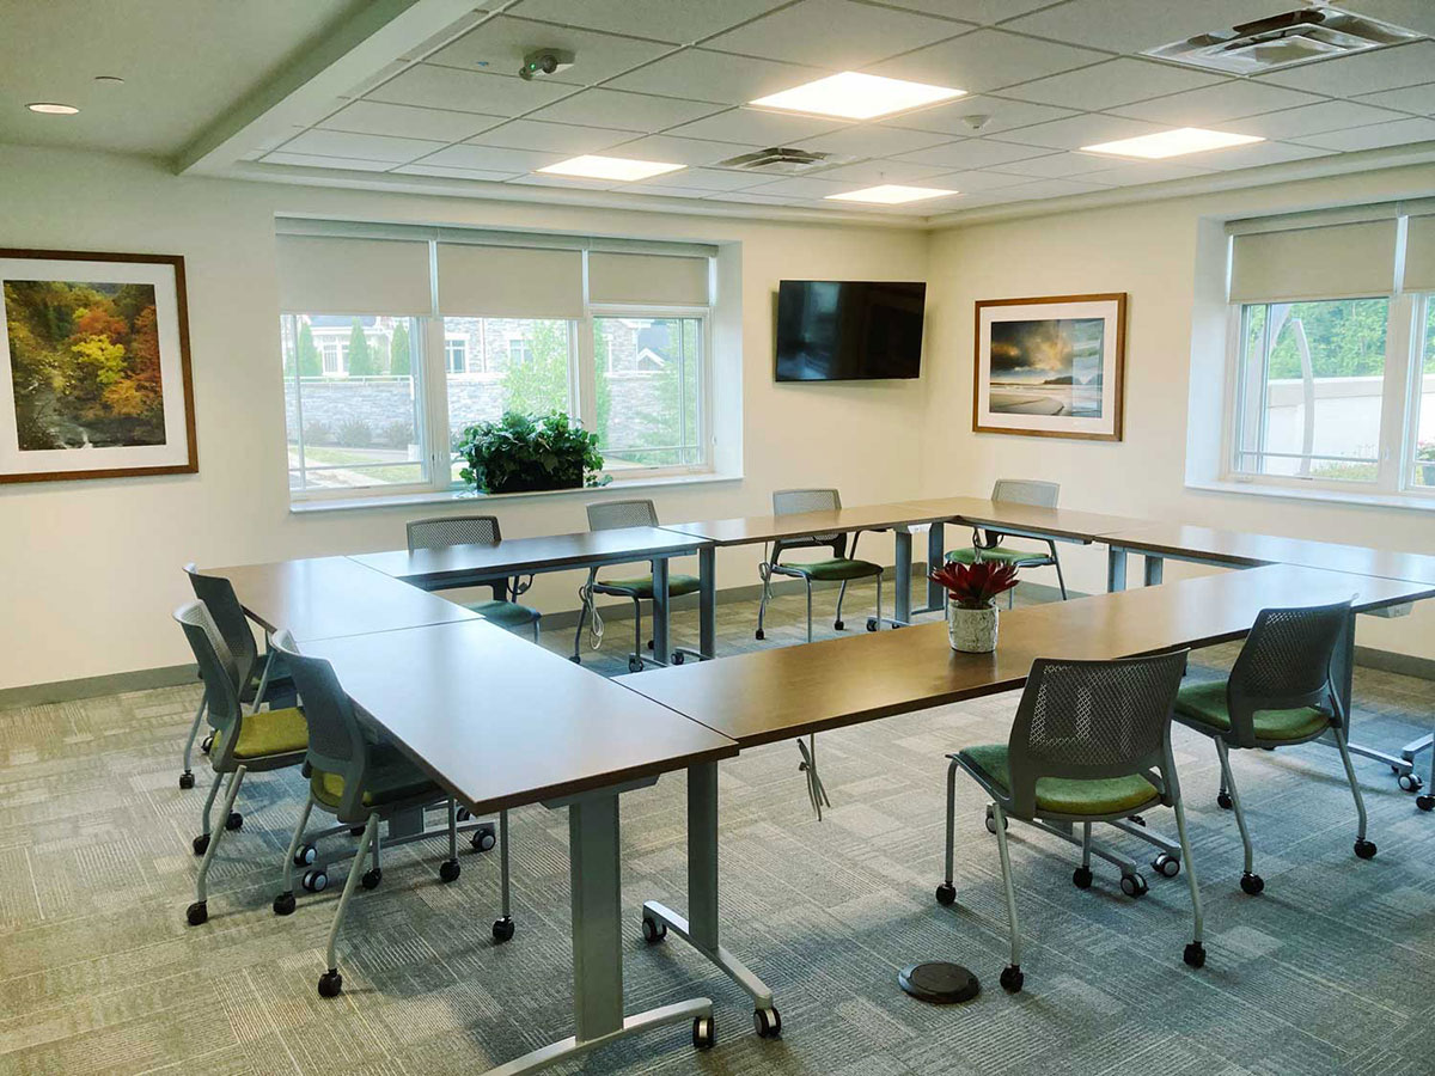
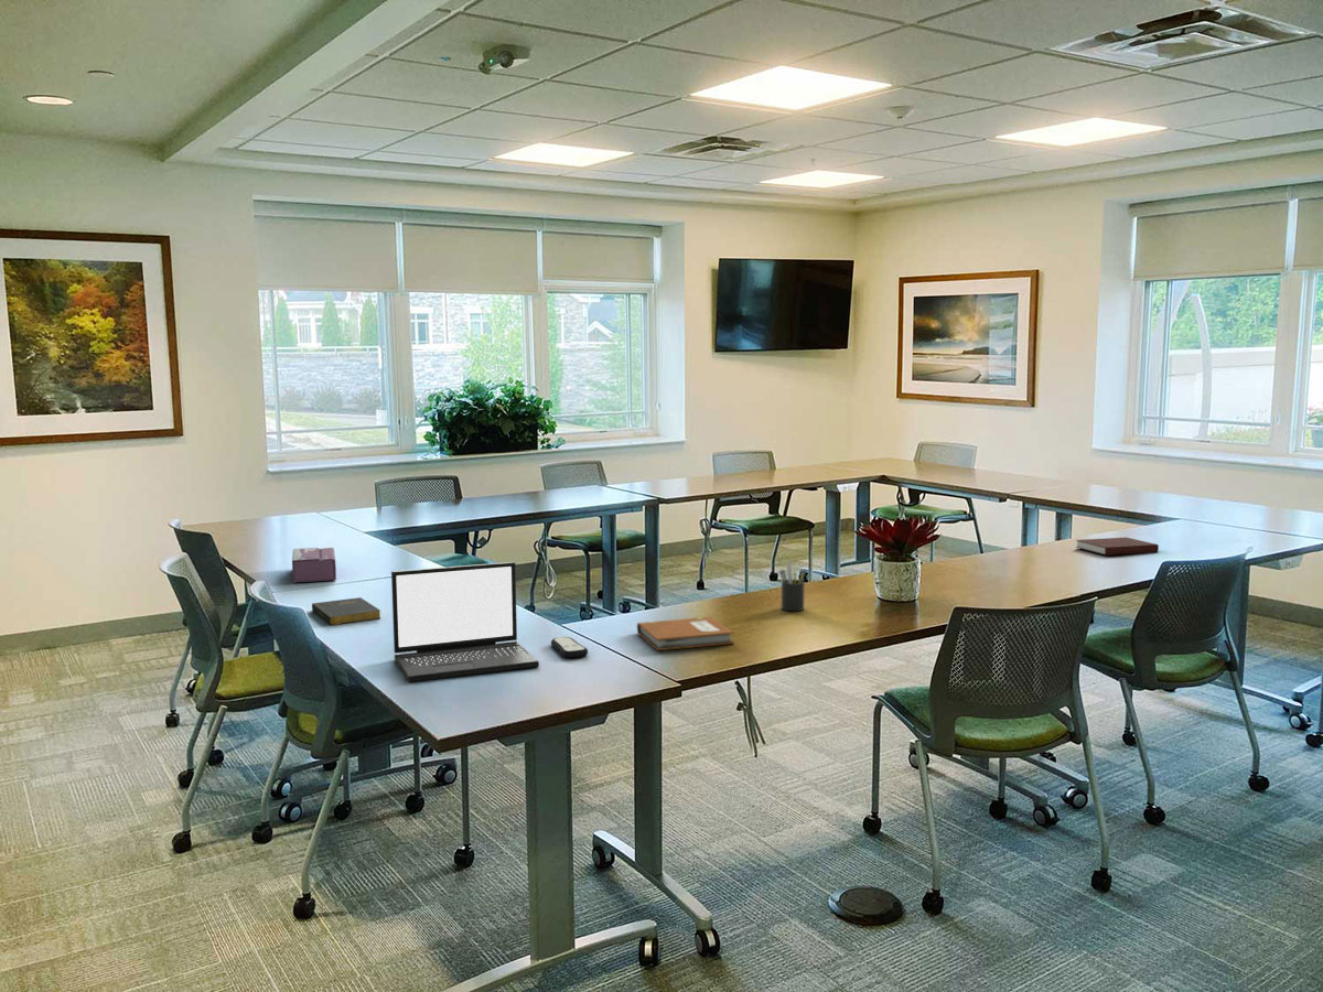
+ notebook (686, 632)
+ tissue box (314, 563)
+ remote control (568, 646)
+ notebook (1116, 546)
+ laptop (464, 618)
+ book (346, 611)
+ pen holder (792, 585)
